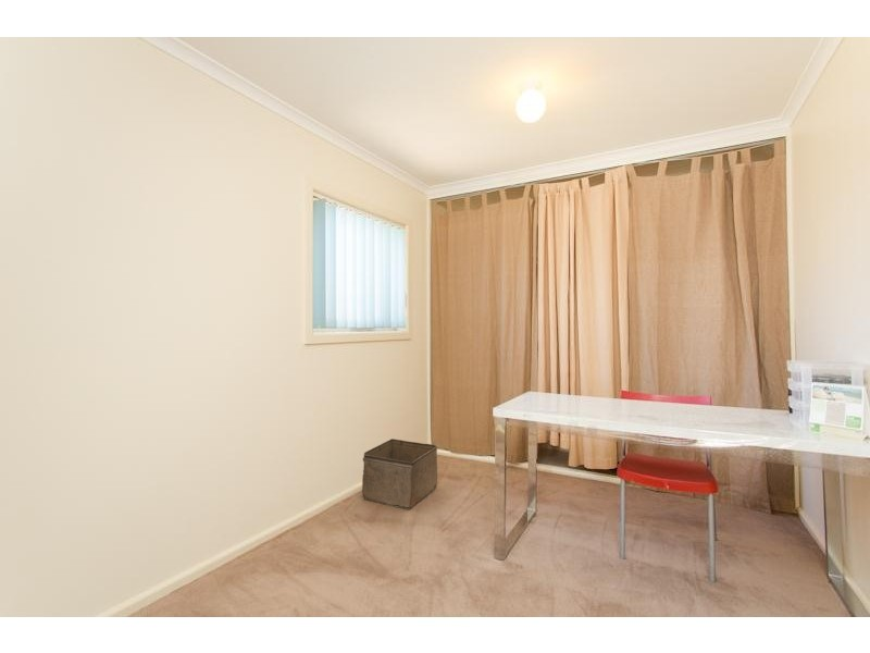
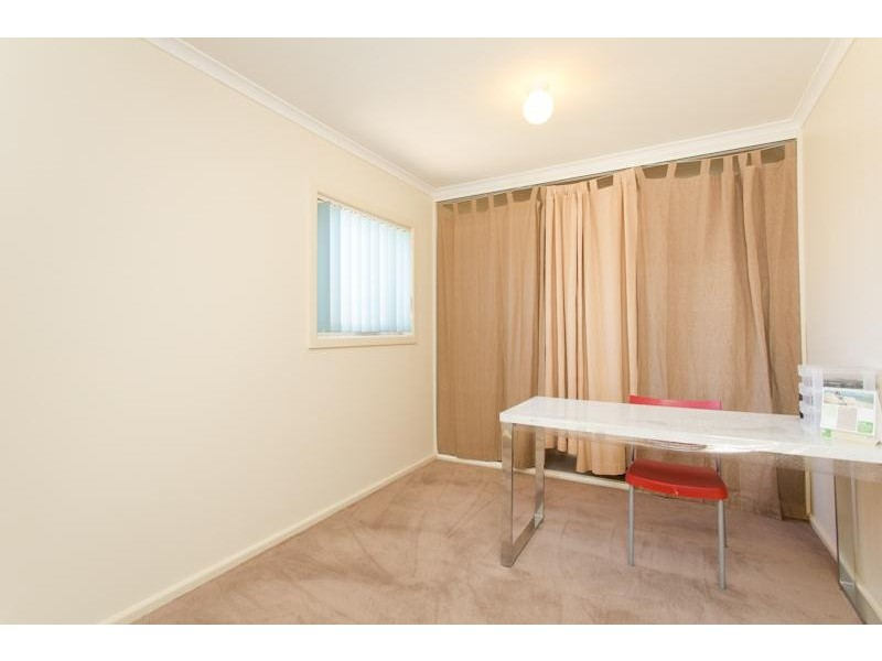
- storage bin (400, 470)
